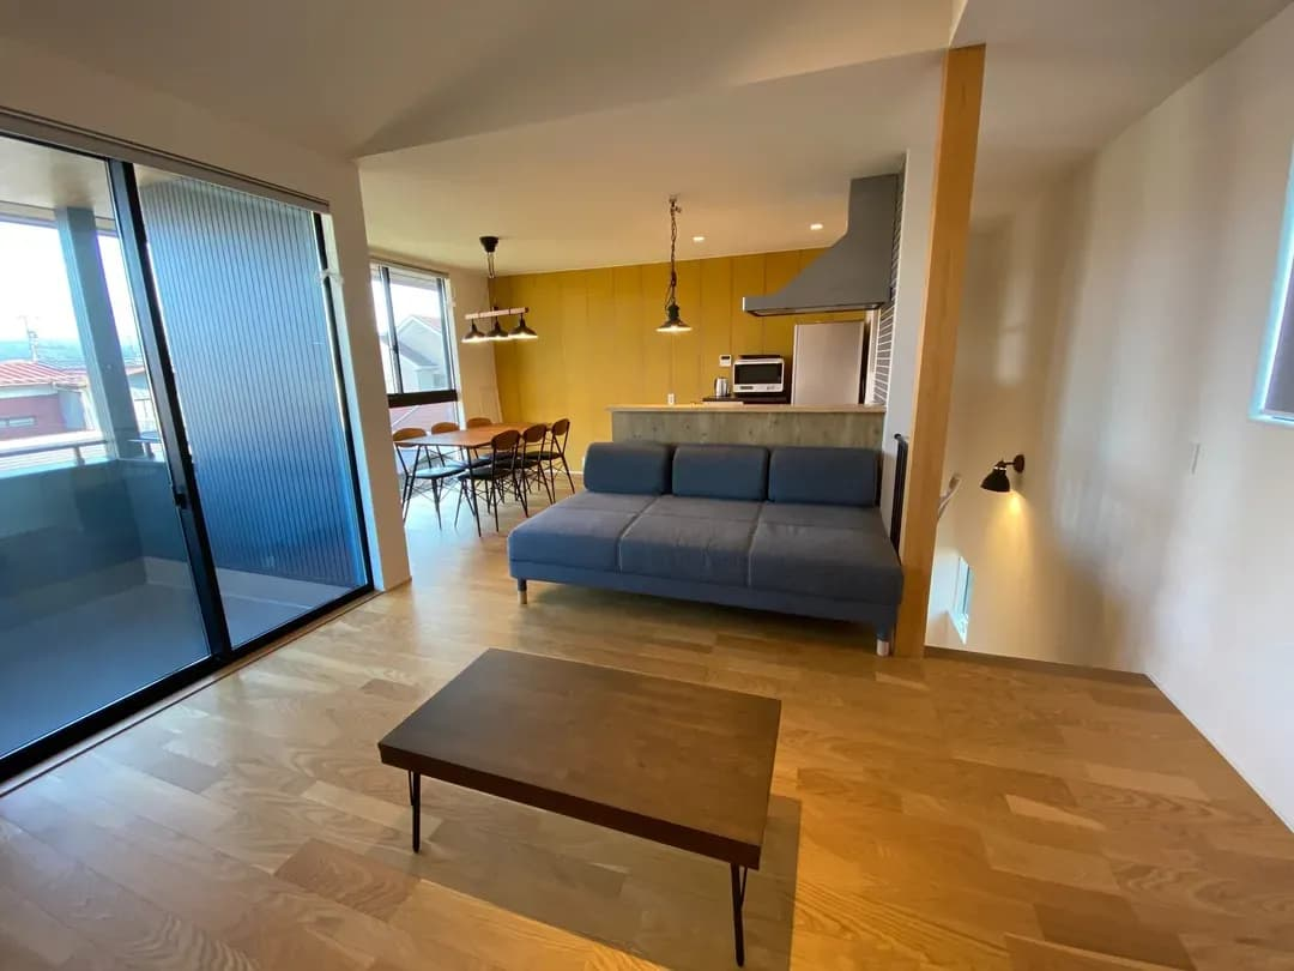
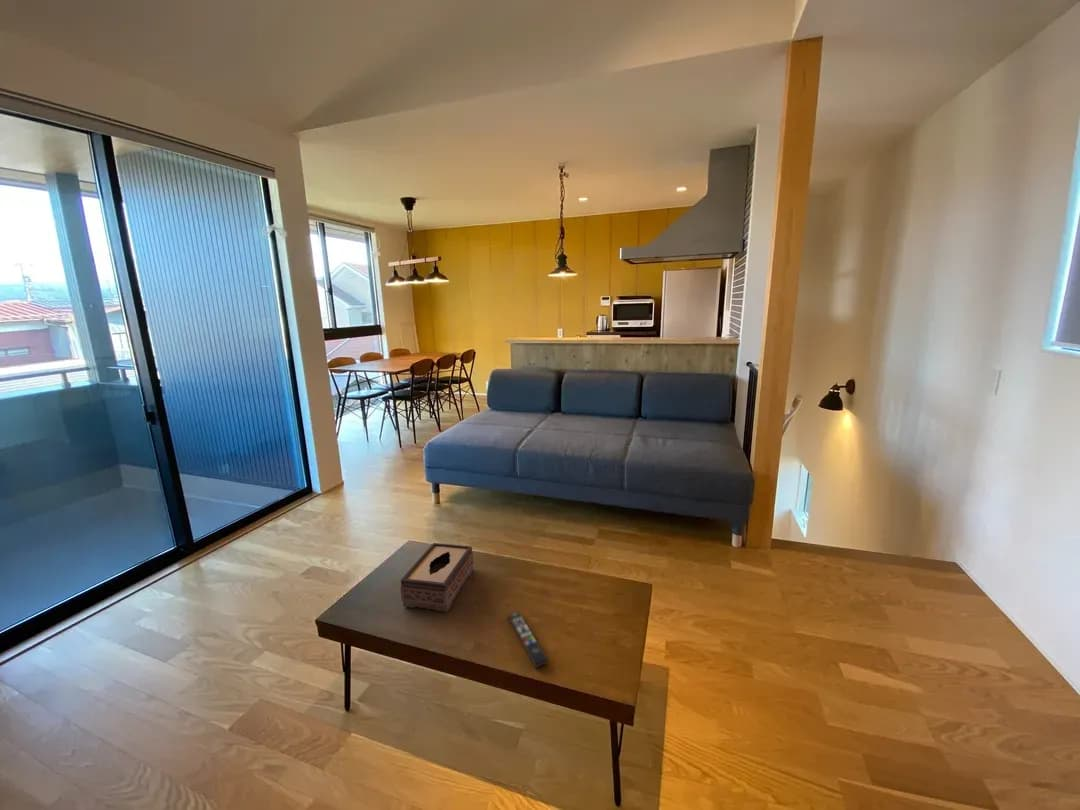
+ tissue box (439, 574)
+ remote control (526, 636)
